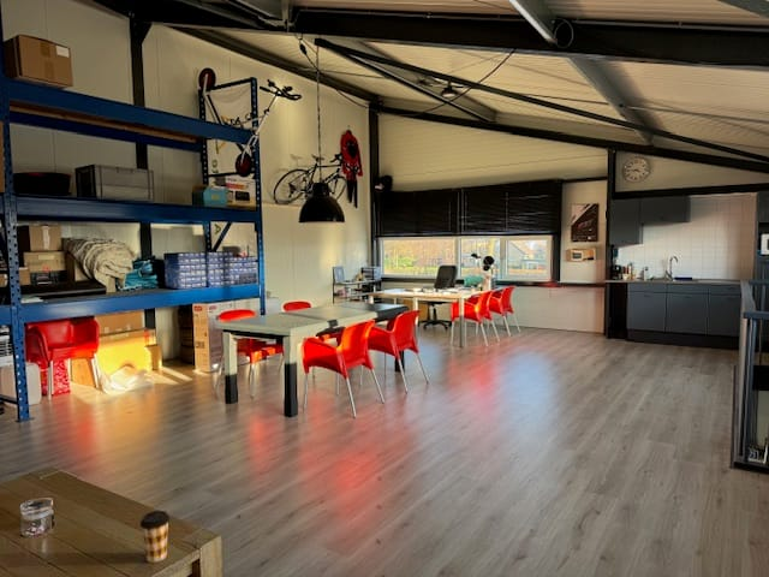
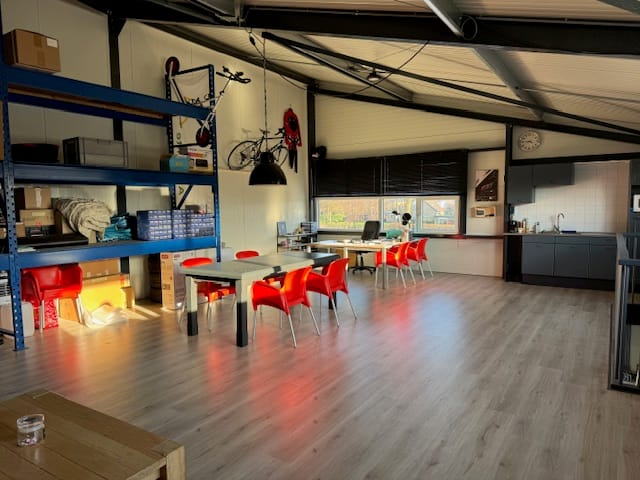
- coffee cup (155, 536)
